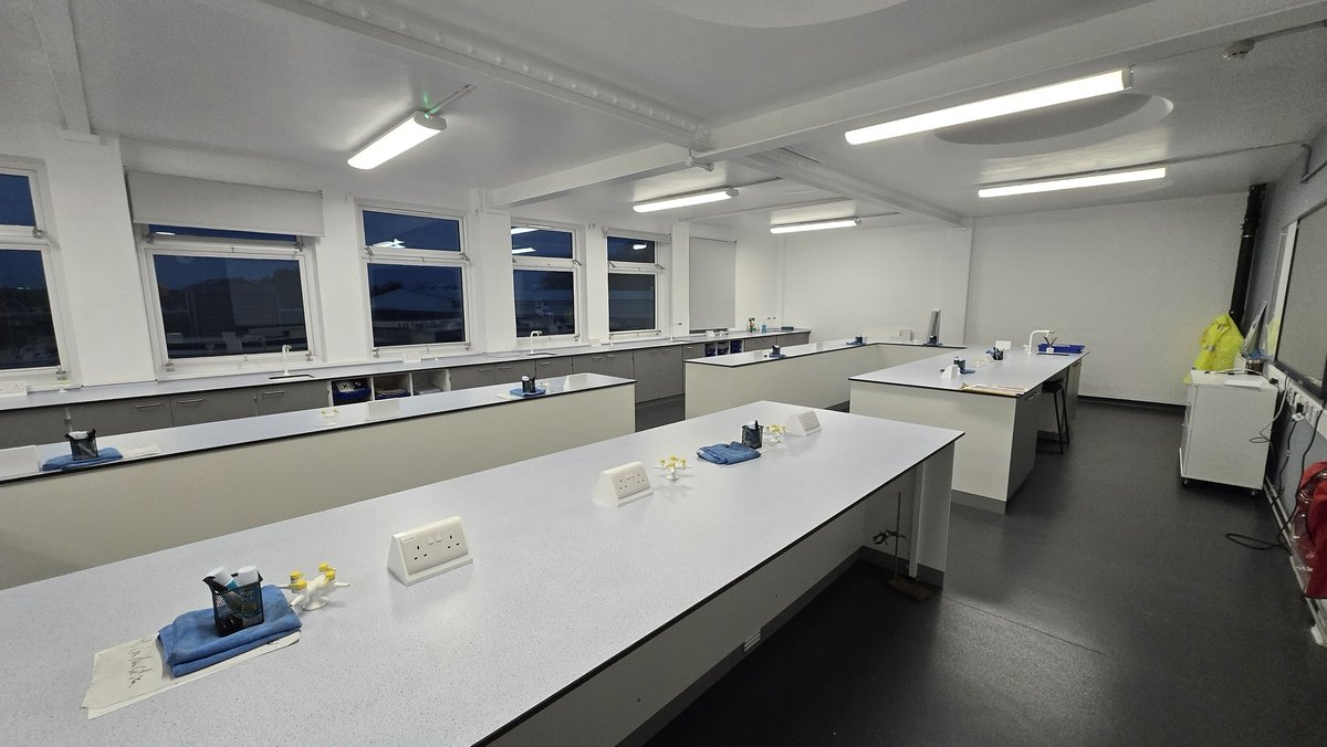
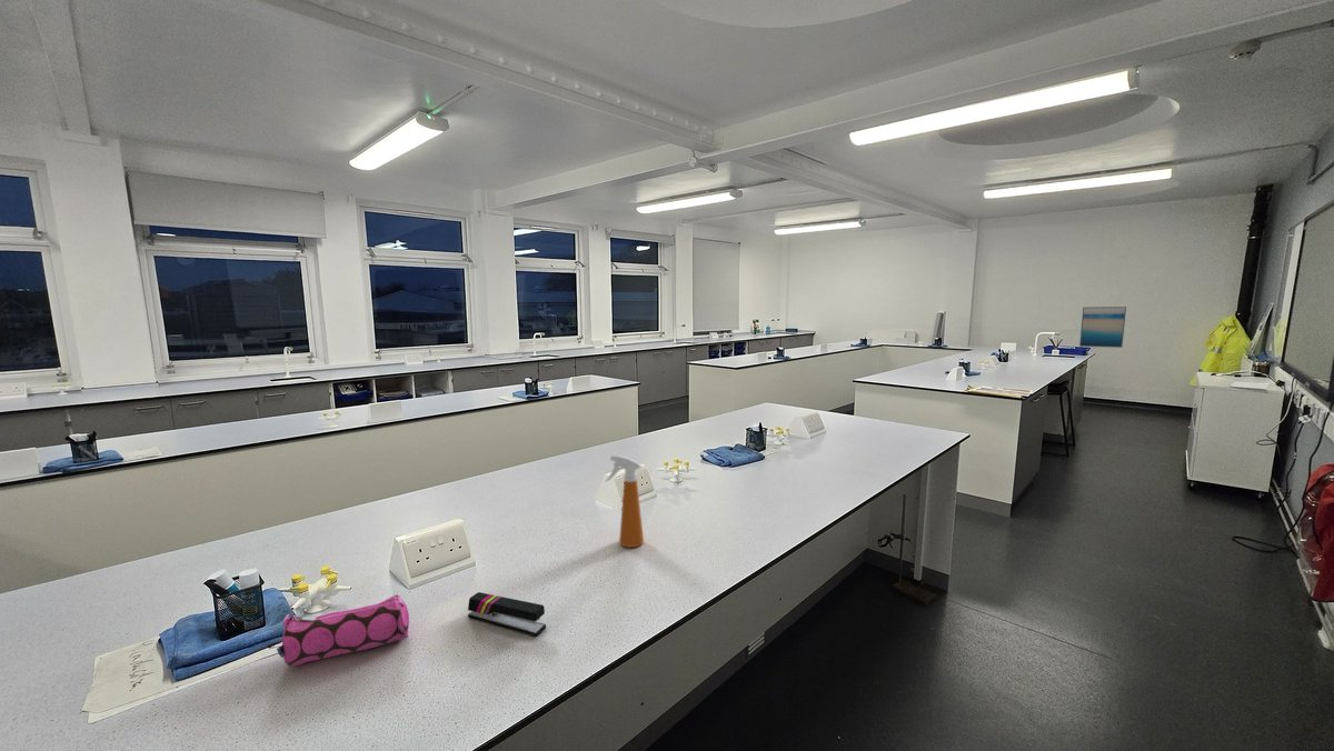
+ spray bottle (624, 499)
+ stapler (505, 611)
+ pencil case (348, 627)
+ wall art (1102, 327)
